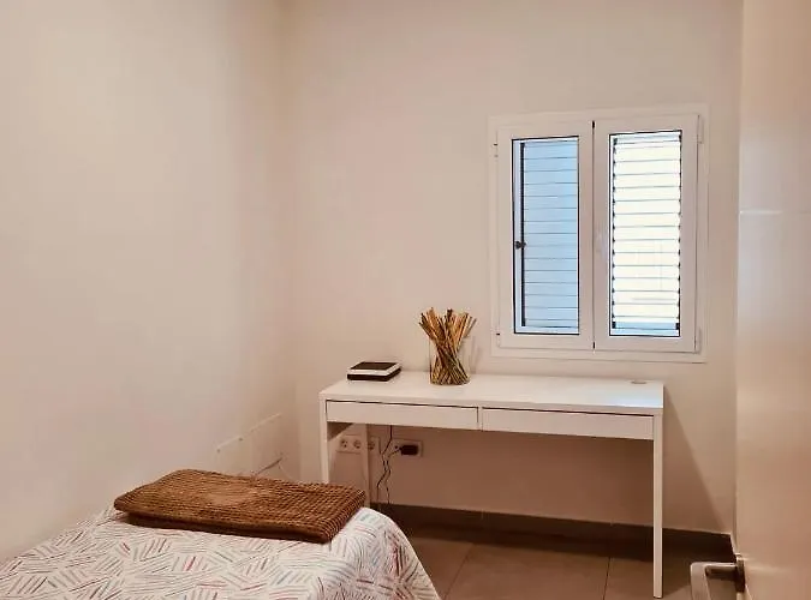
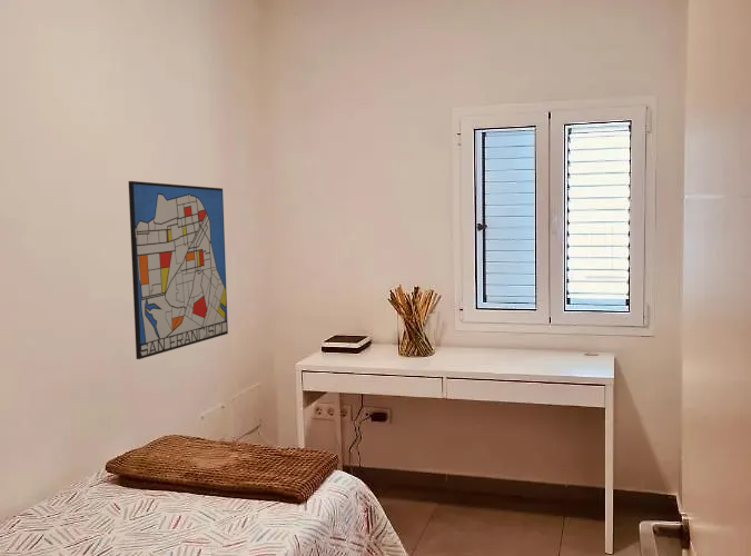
+ wall art (184, 266)
